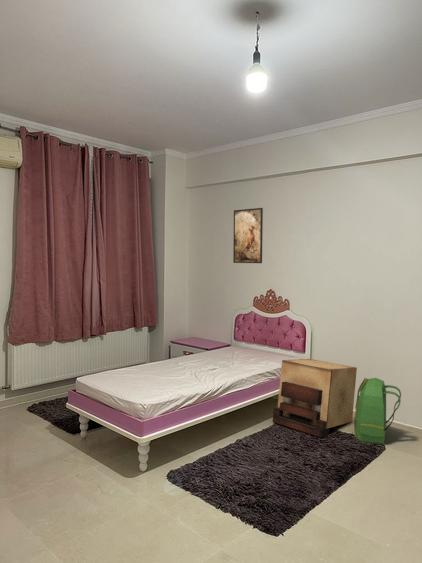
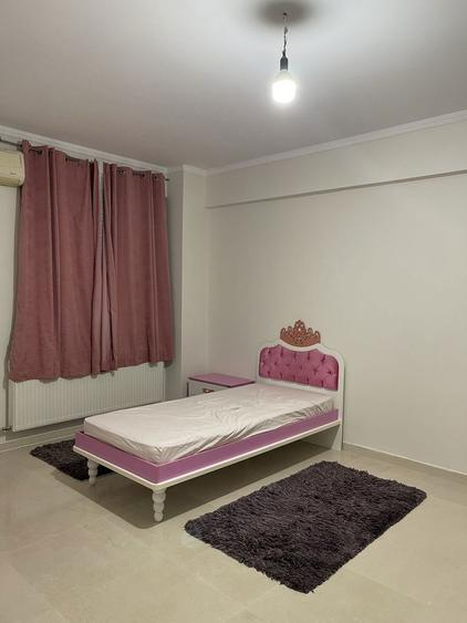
- nightstand (315, 391)
- backpack (377, 408)
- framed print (247, 236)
